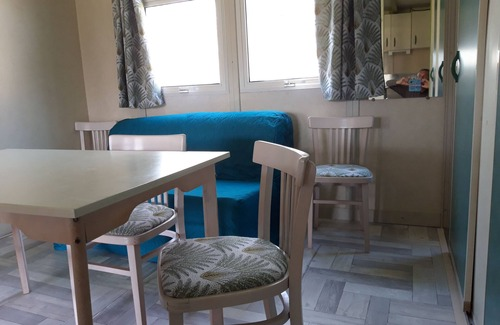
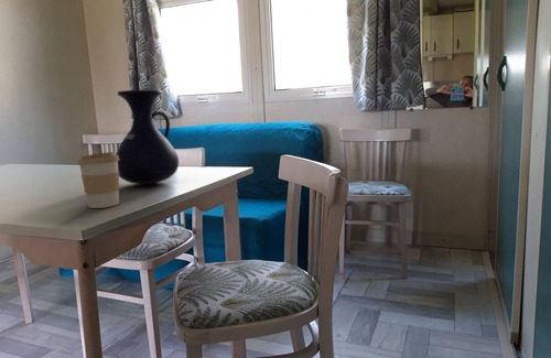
+ vase (144, 138)
+ coffee cup (100, 178)
